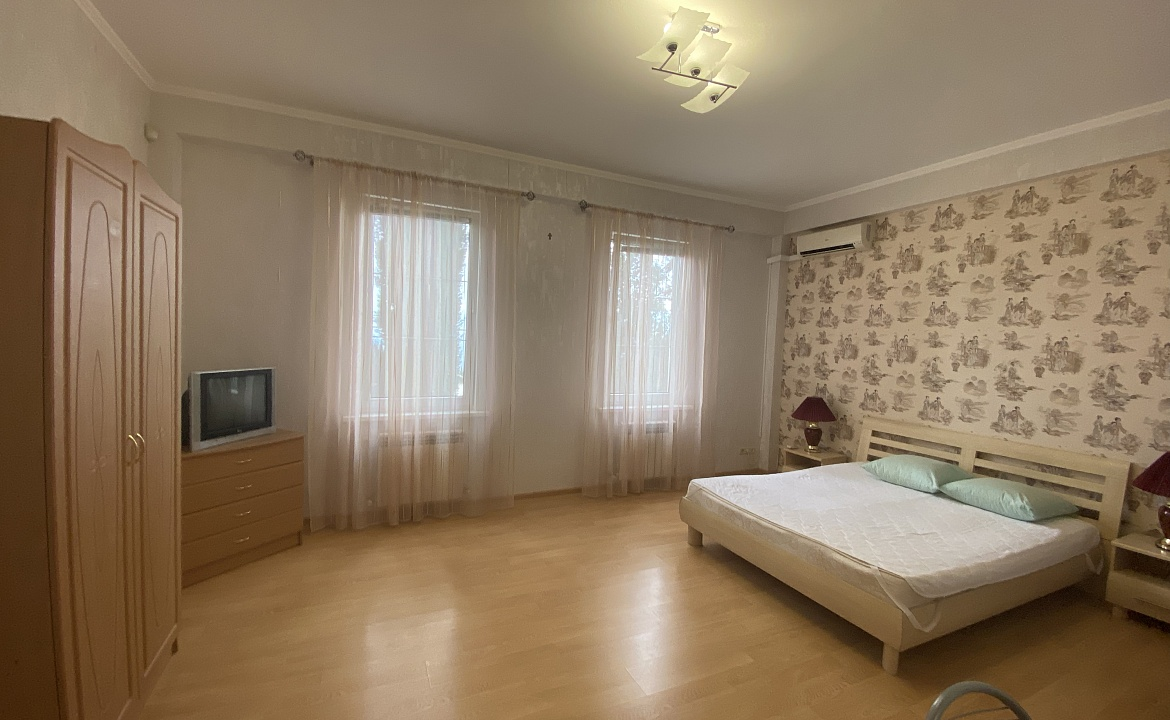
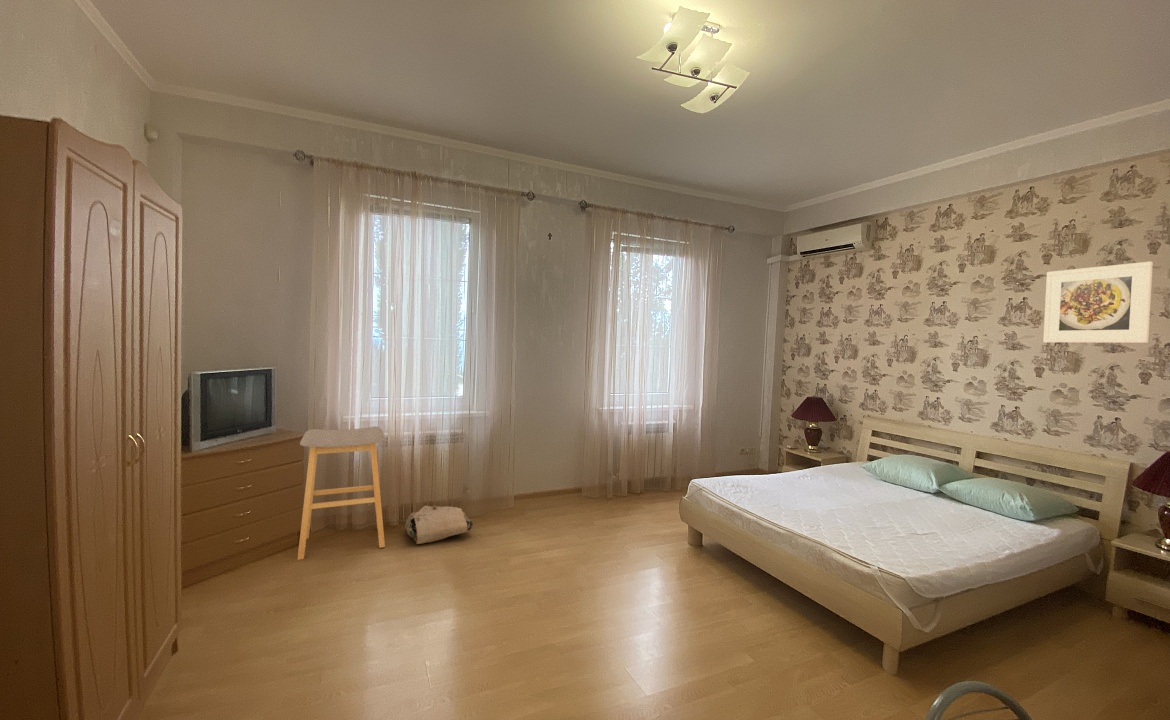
+ bag (437, 518)
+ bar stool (343, 488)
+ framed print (1094, 304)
